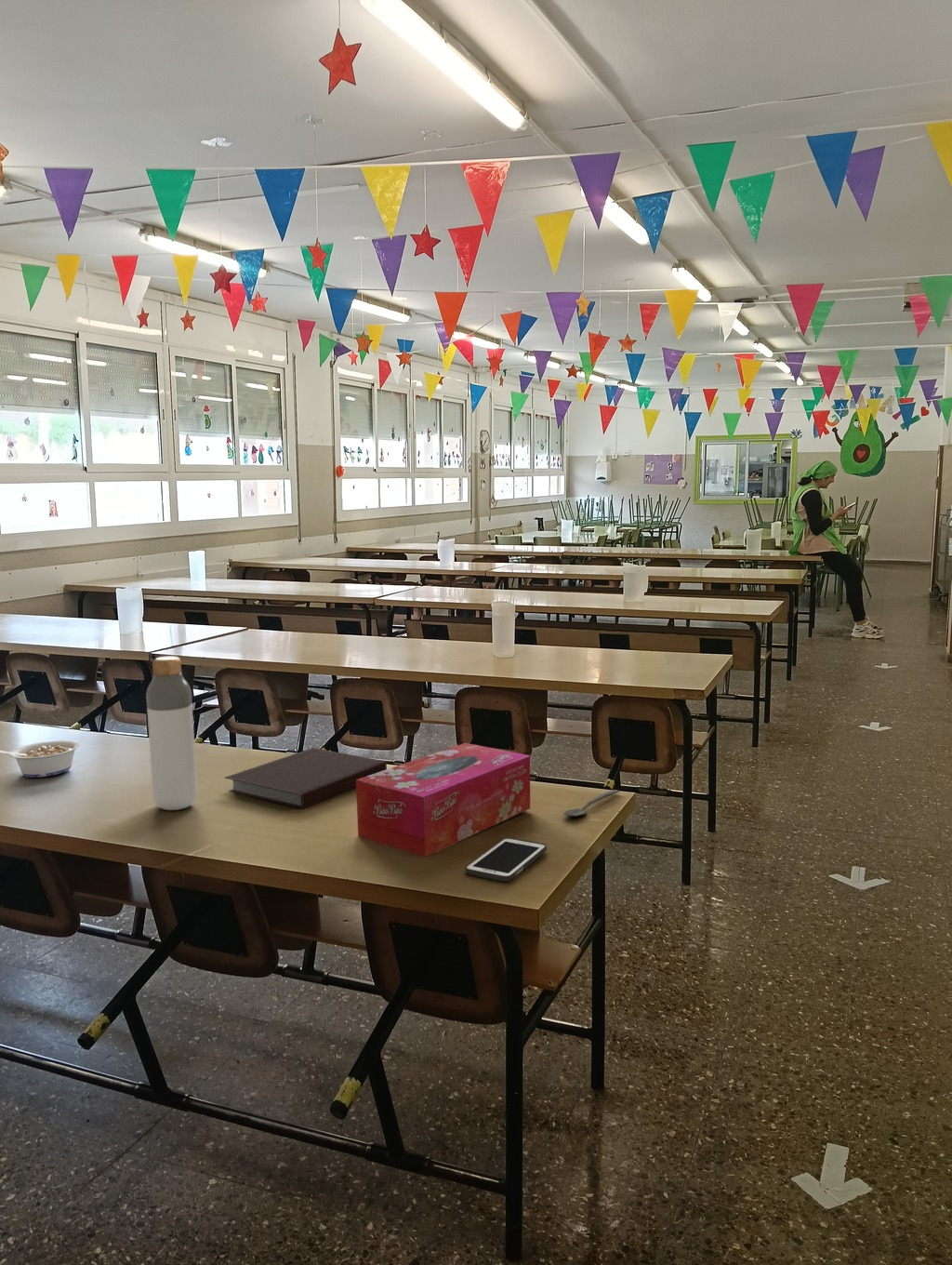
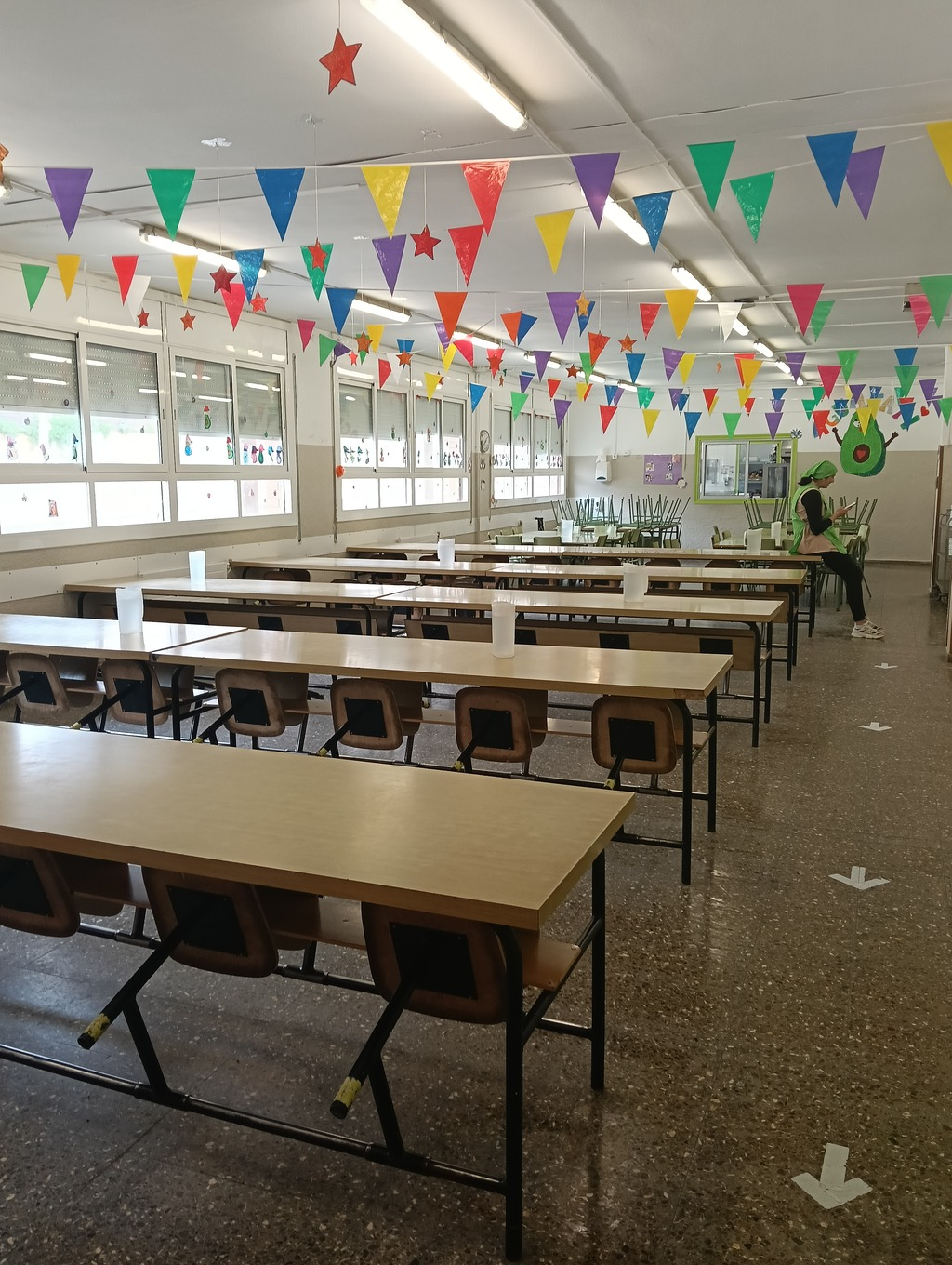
- tissue box (446, 794)
- spoon (592, 802)
- legume (44, 758)
- cell phone (507, 859)
- bottle (171, 733)
- notebook (308, 776)
